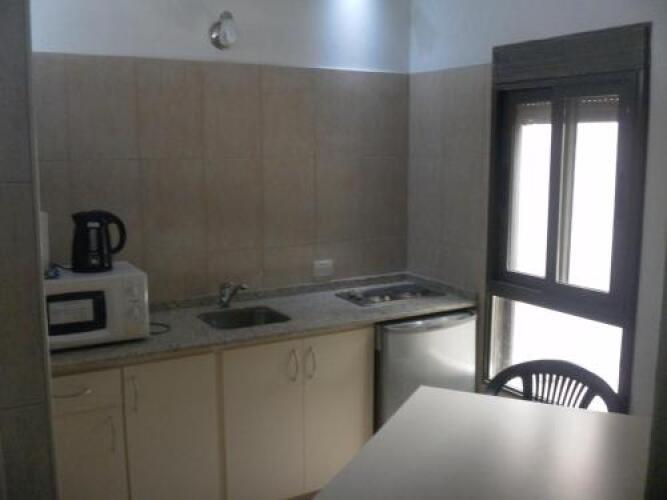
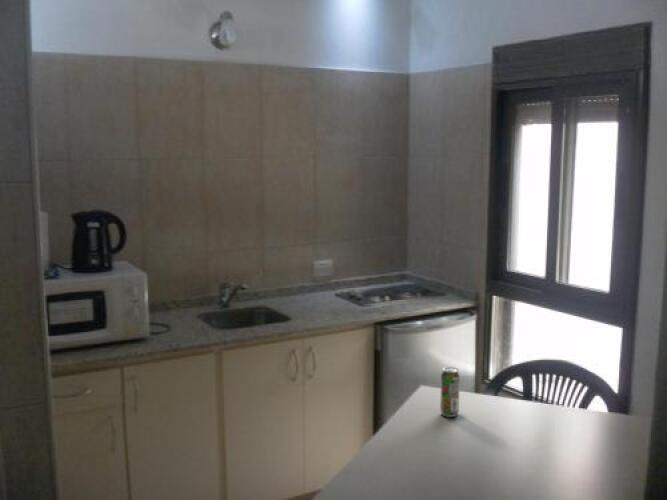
+ beverage can (450, 391)
